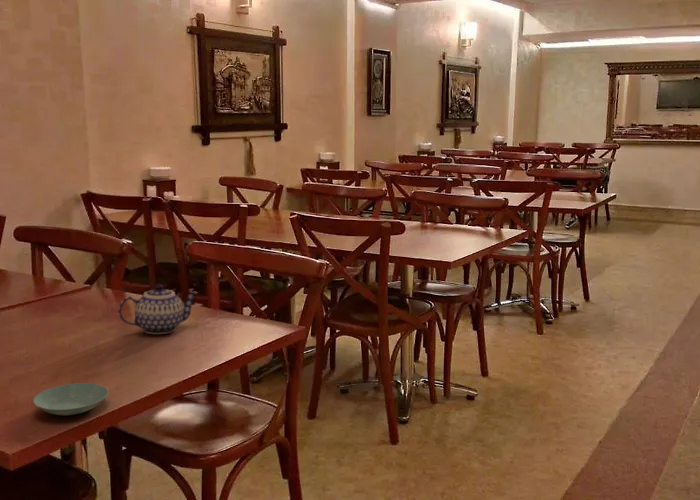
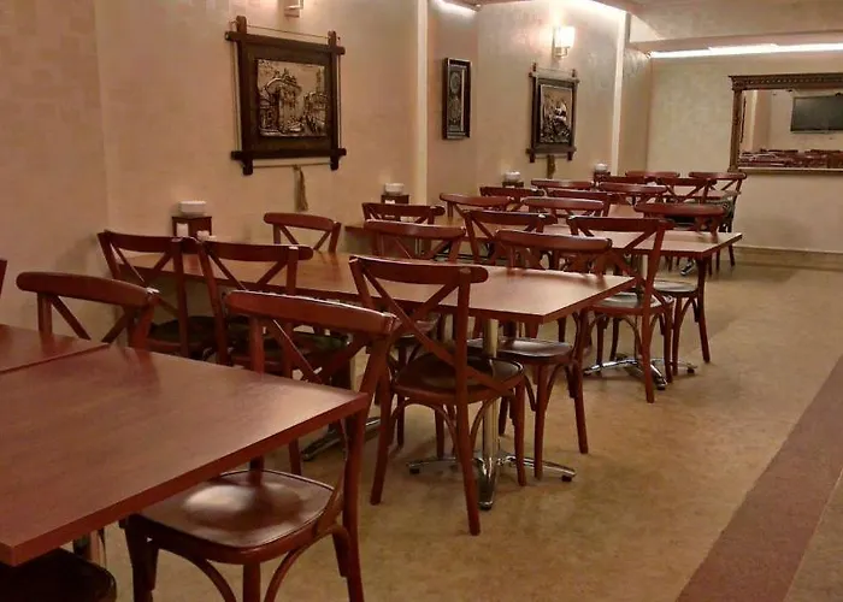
- saucer (71, 401)
- teapot (159, 307)
